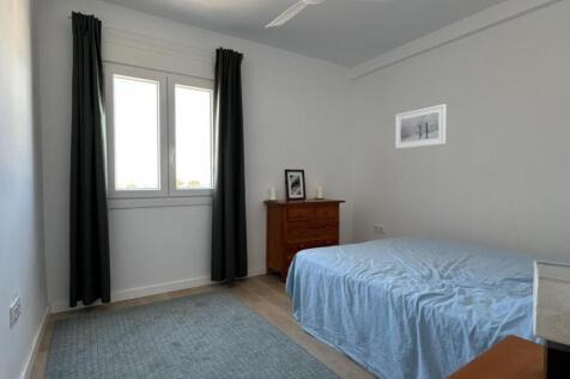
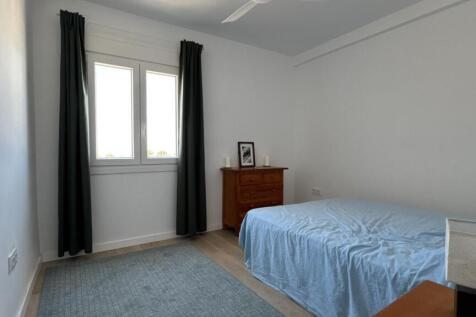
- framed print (418, 128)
